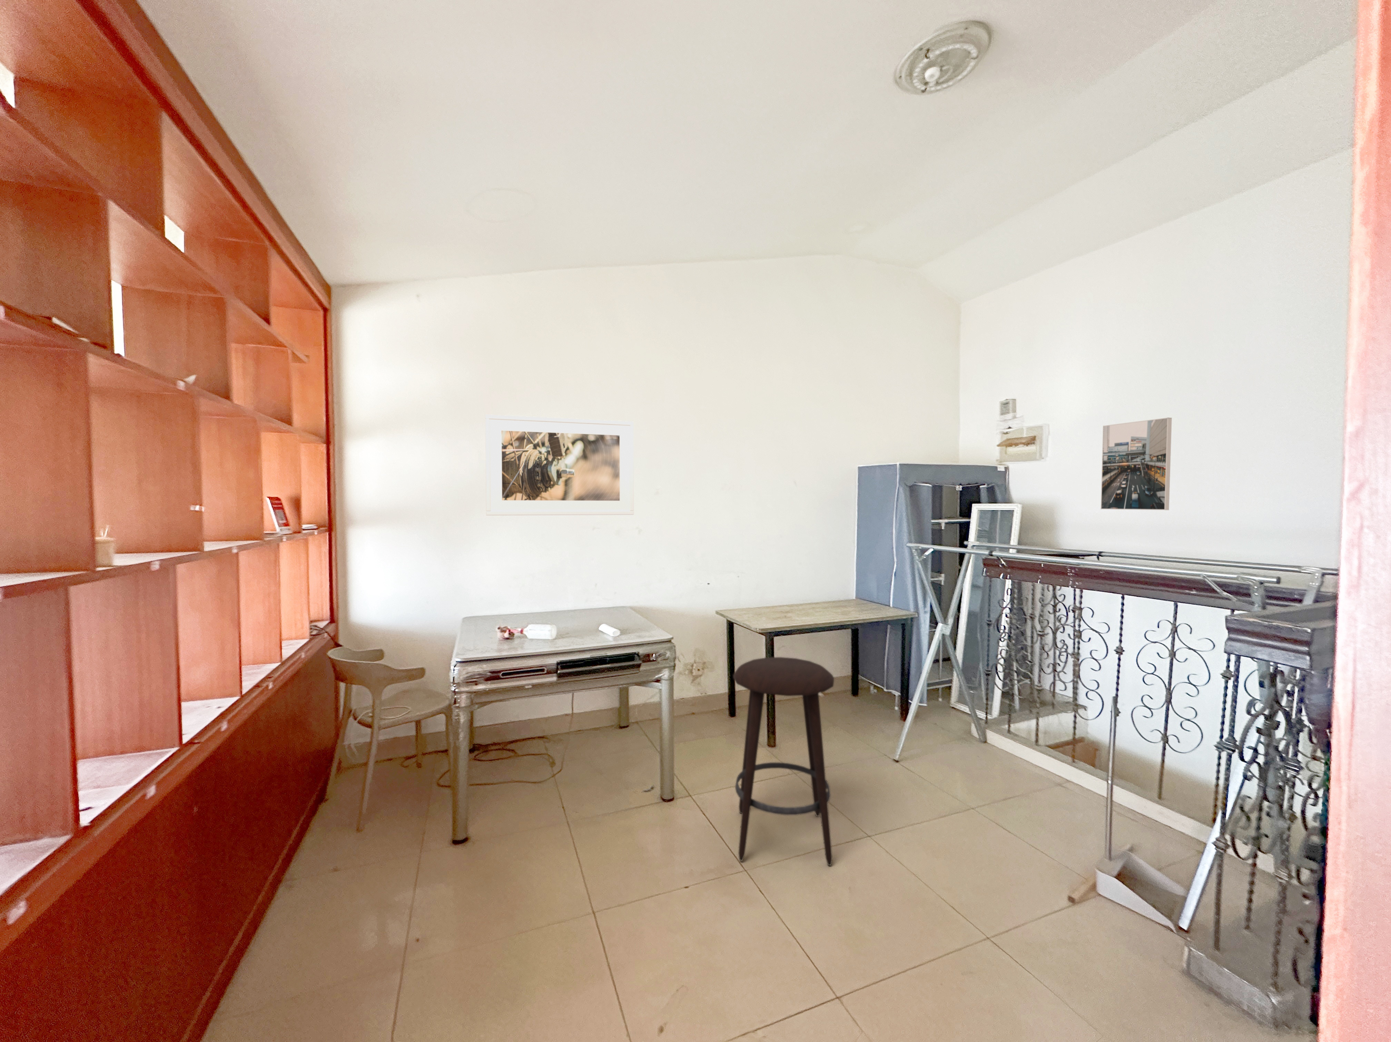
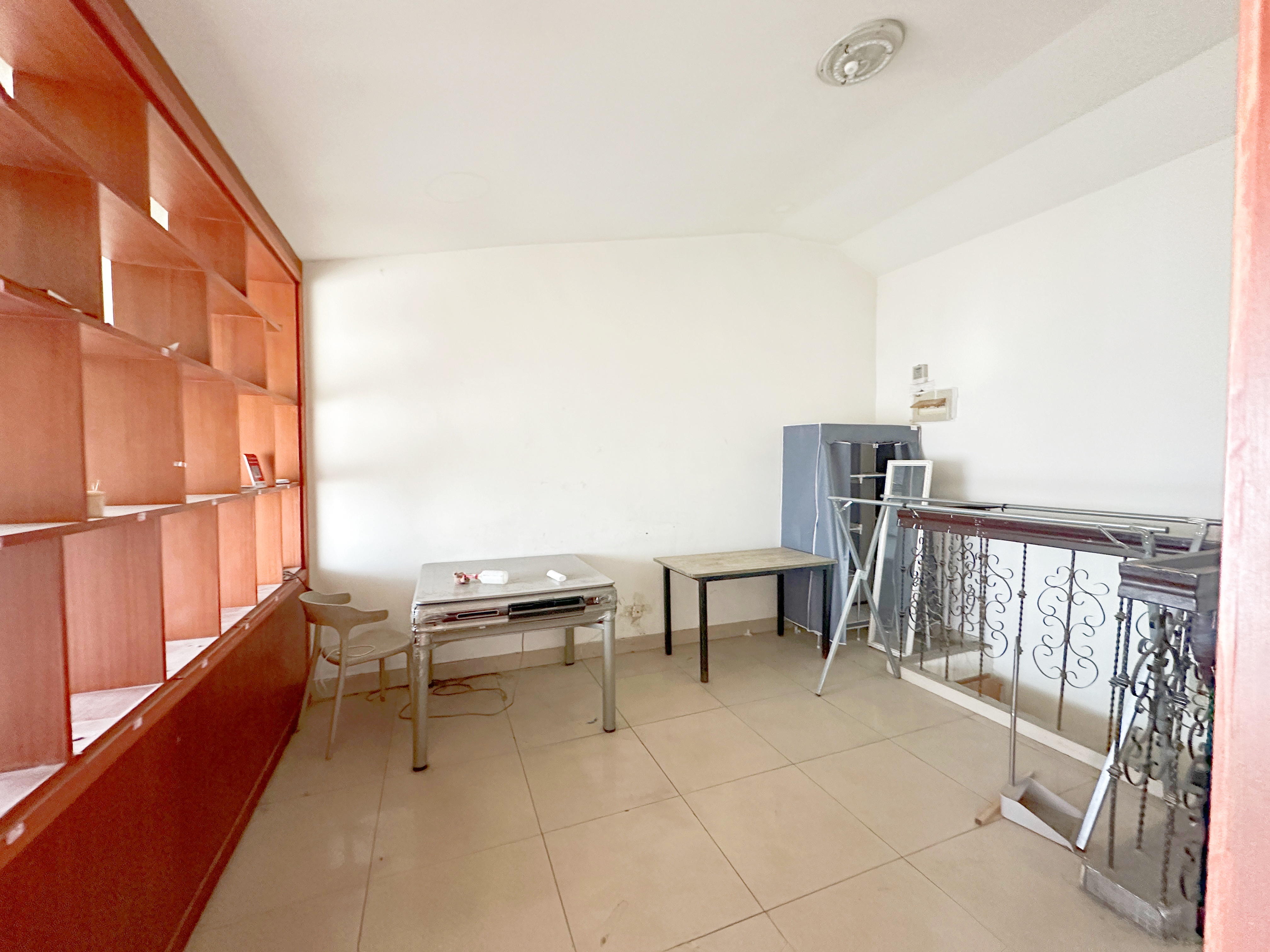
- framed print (562, 466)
- stool (782, 763)
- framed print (1135, 466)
